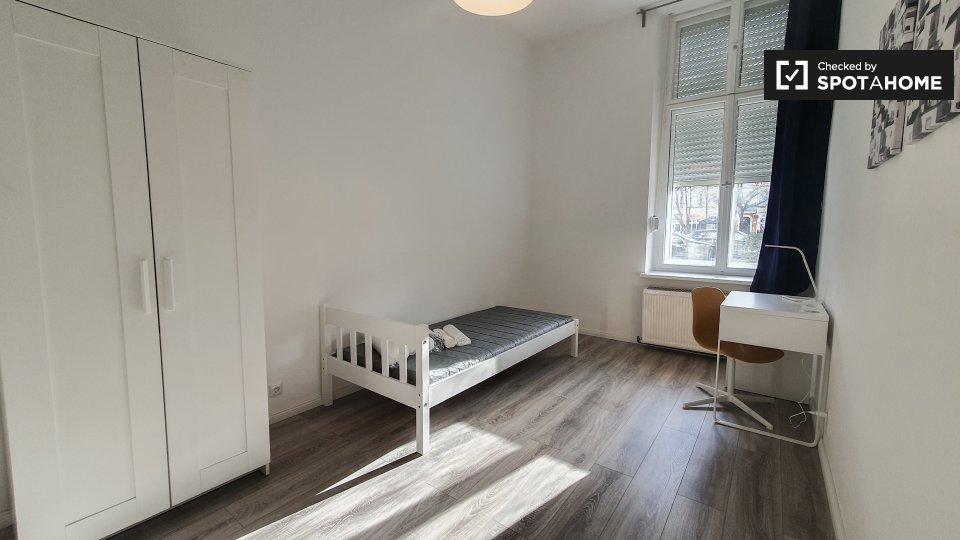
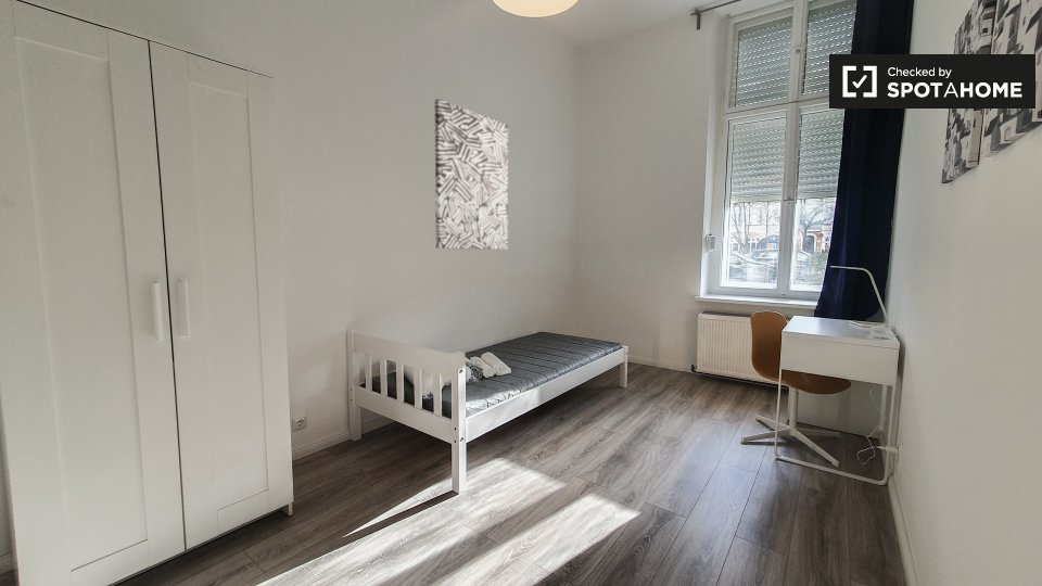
+ wall art (474, 181)
